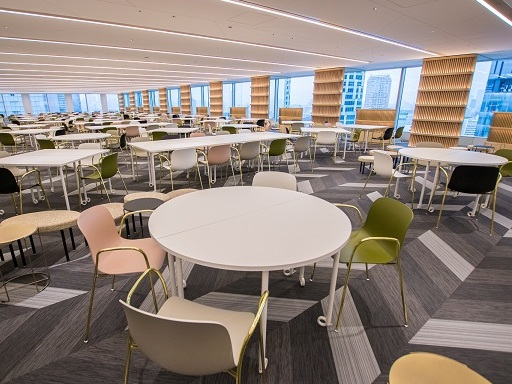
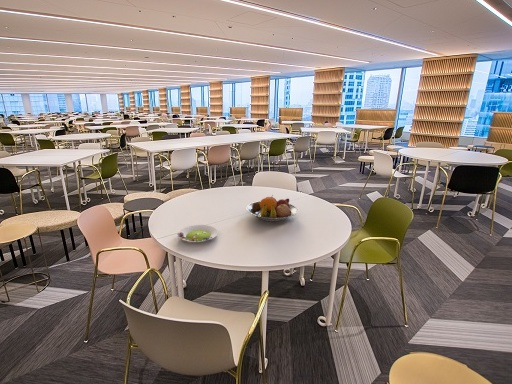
+ salad plate (198, 233)
+ fruit bowl (272, 206)
